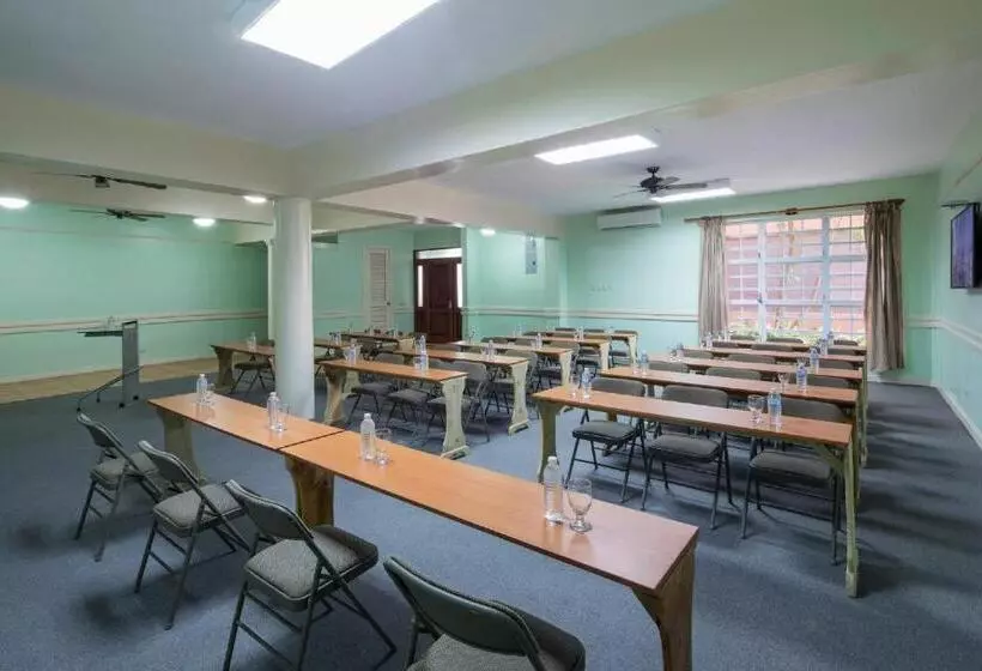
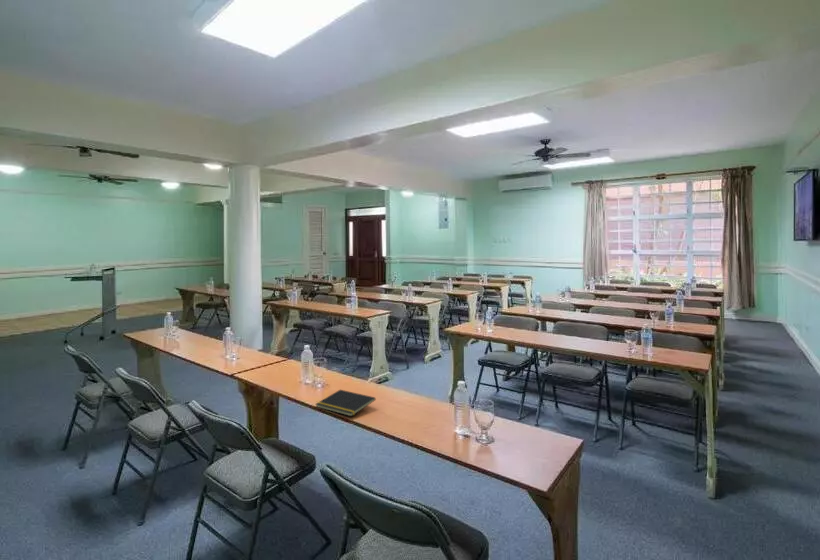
+ notepad (345, 402)
